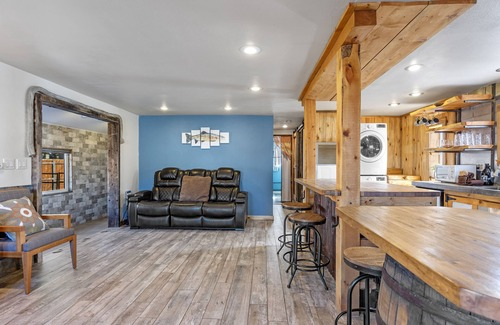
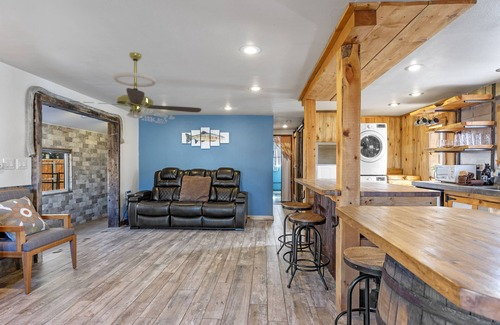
+ ceiling fan (135, 89)
